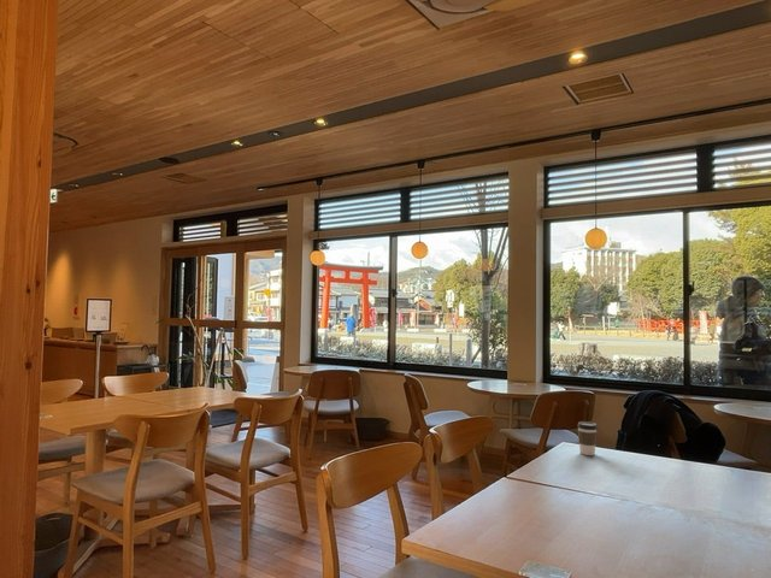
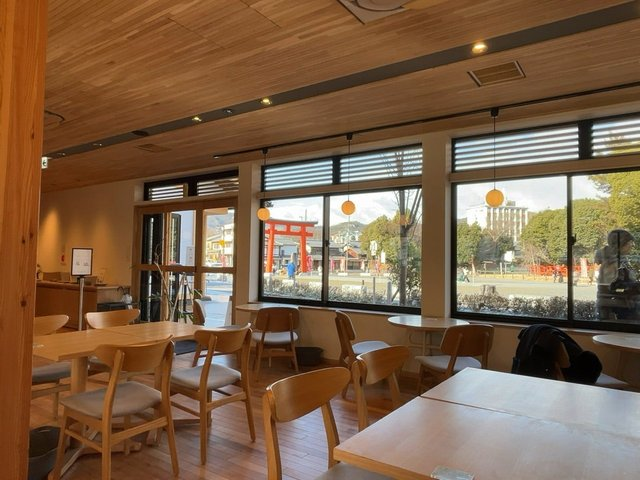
- coffee cup (587, 438)
